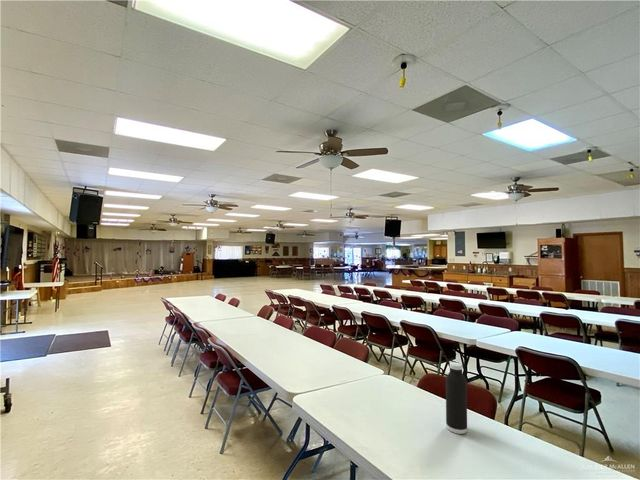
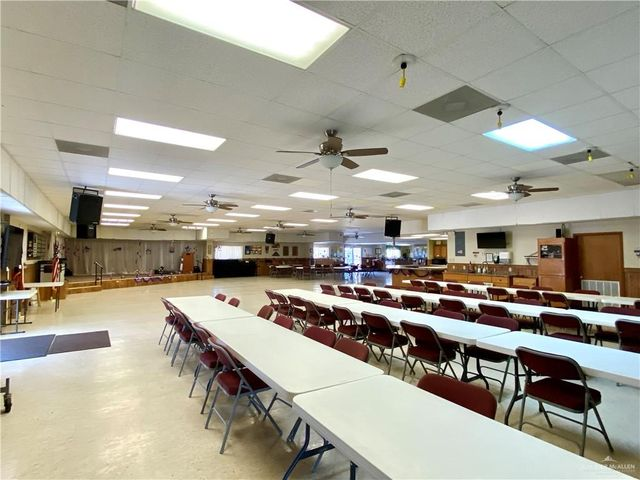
- water bottle (456, 396)
